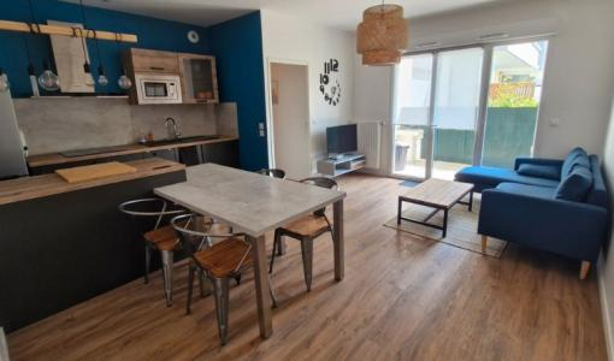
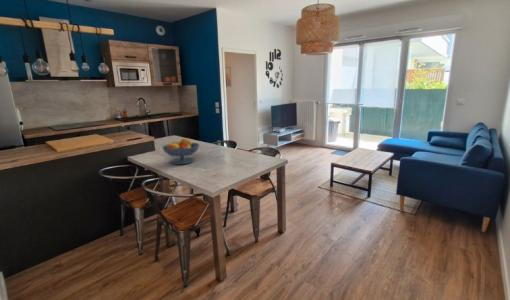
+ fruit bowl (181, 150)
